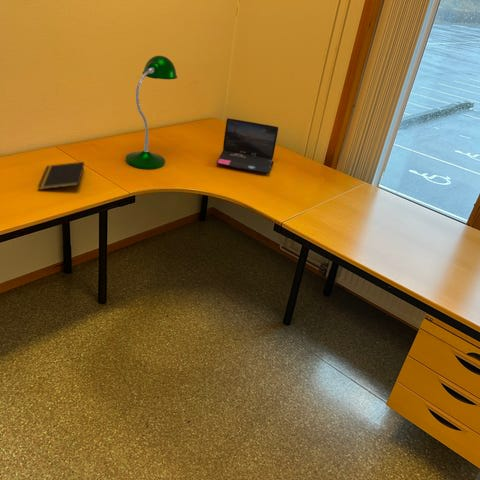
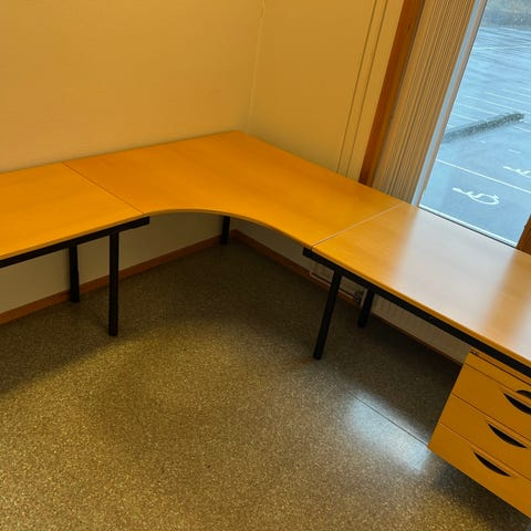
- laptop (247, 145)
- notepad (62, 175)
- desk lamp (143, 114)
